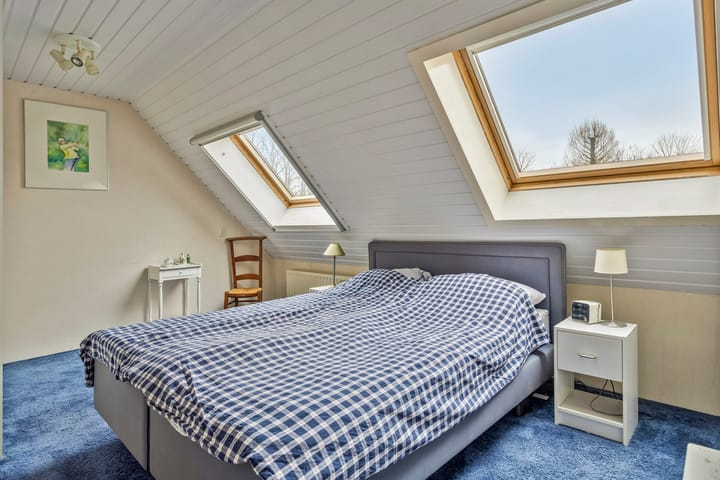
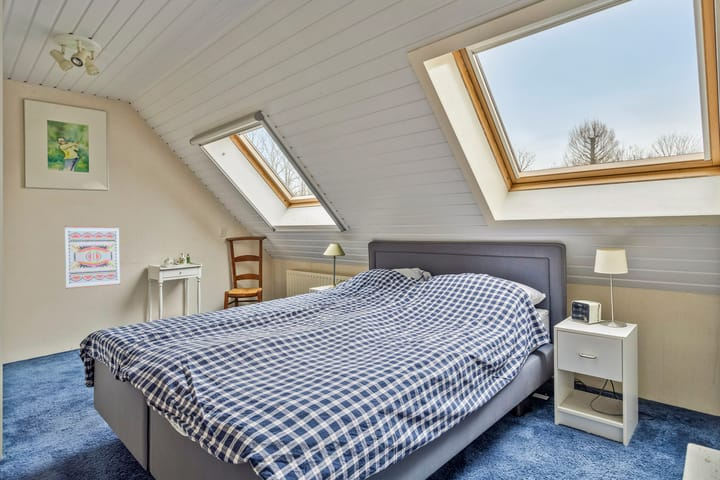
+ wall art (93, 256)
